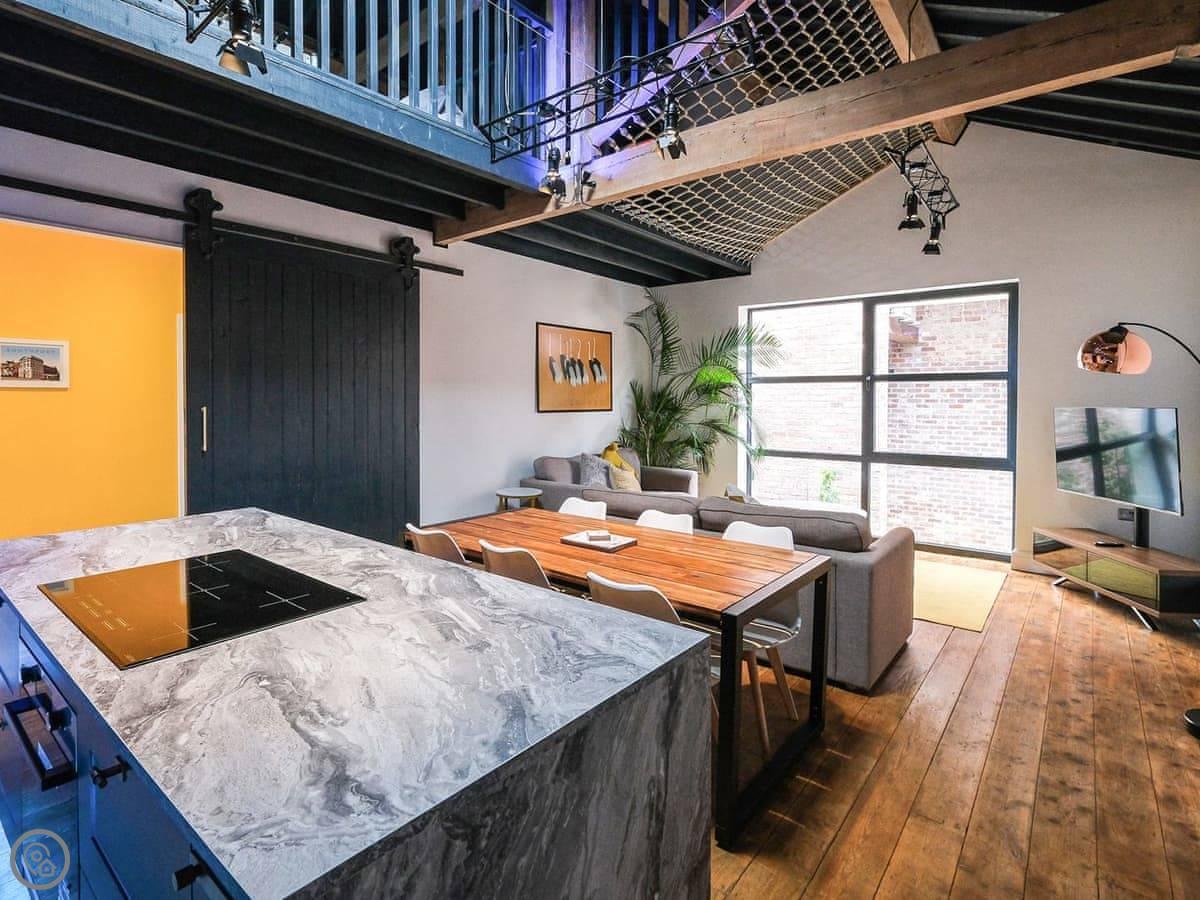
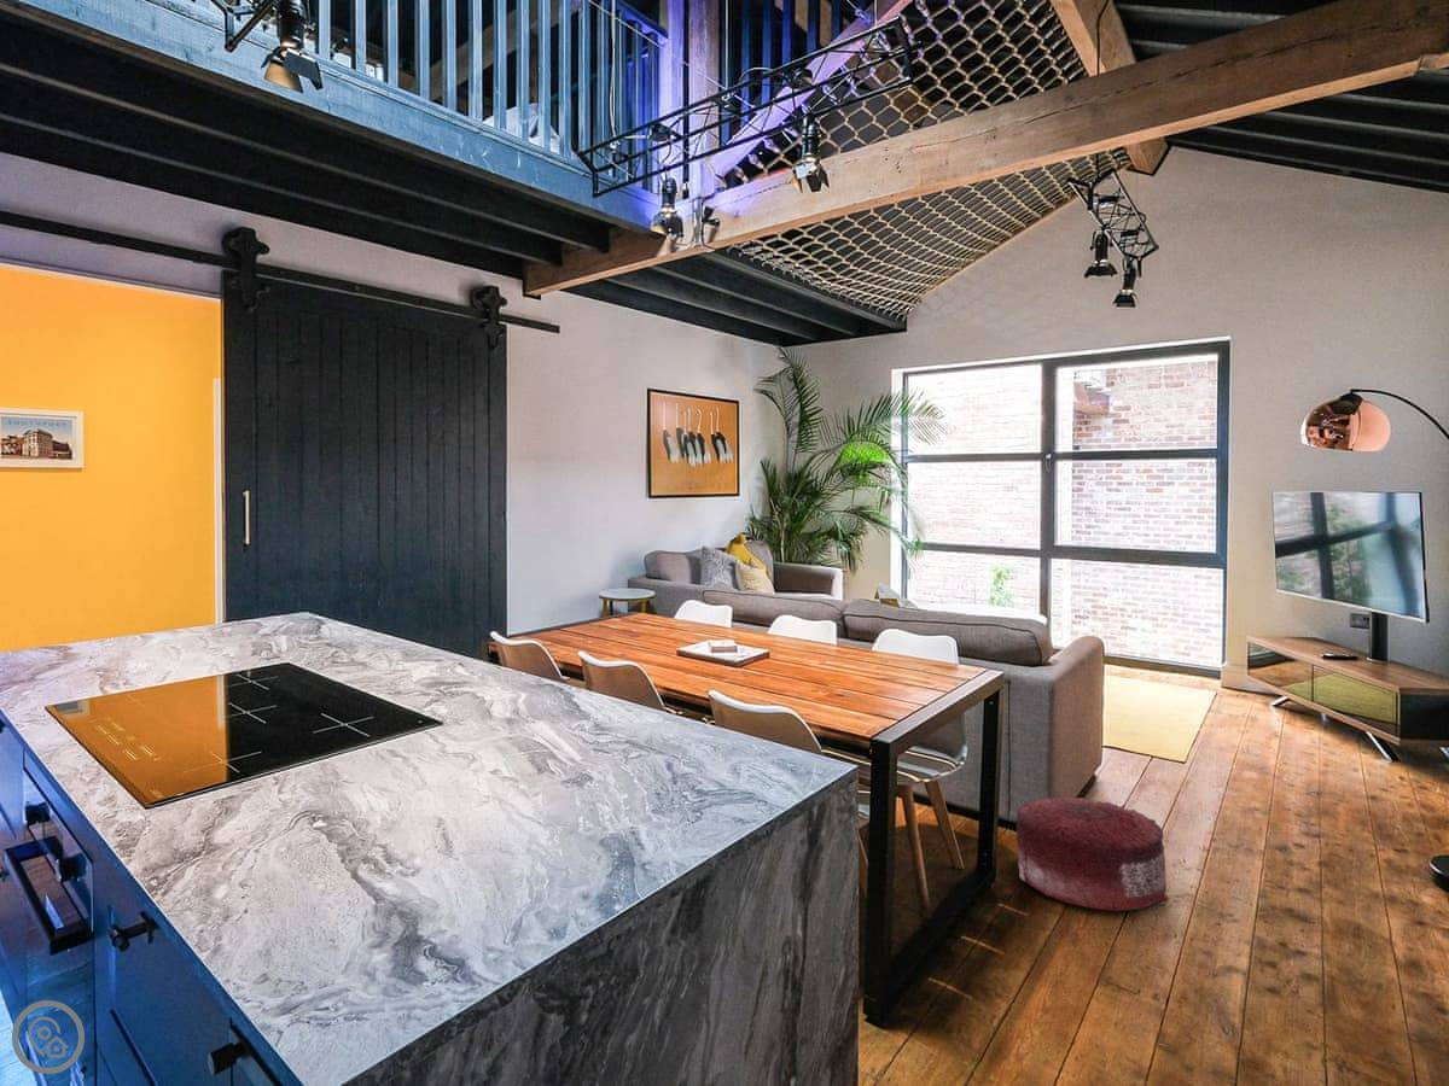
+ pouf (1088, 846)
